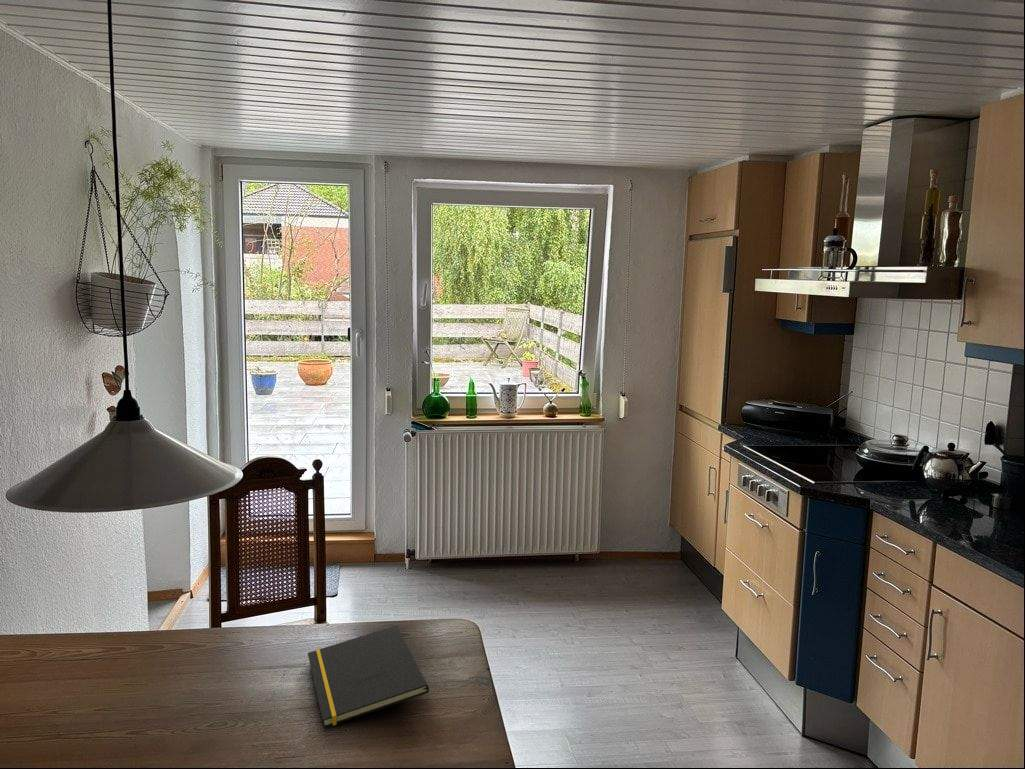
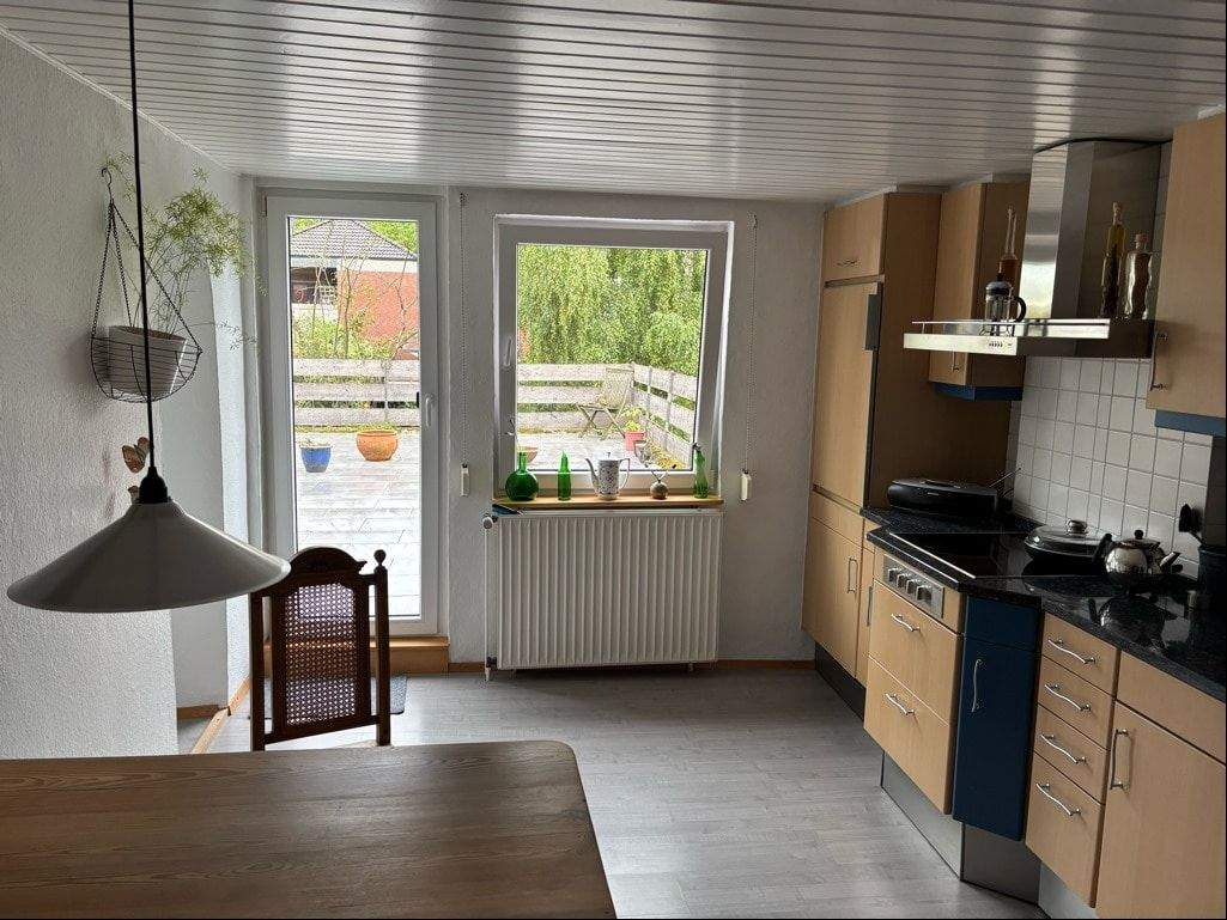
- notepad (364, 671)
